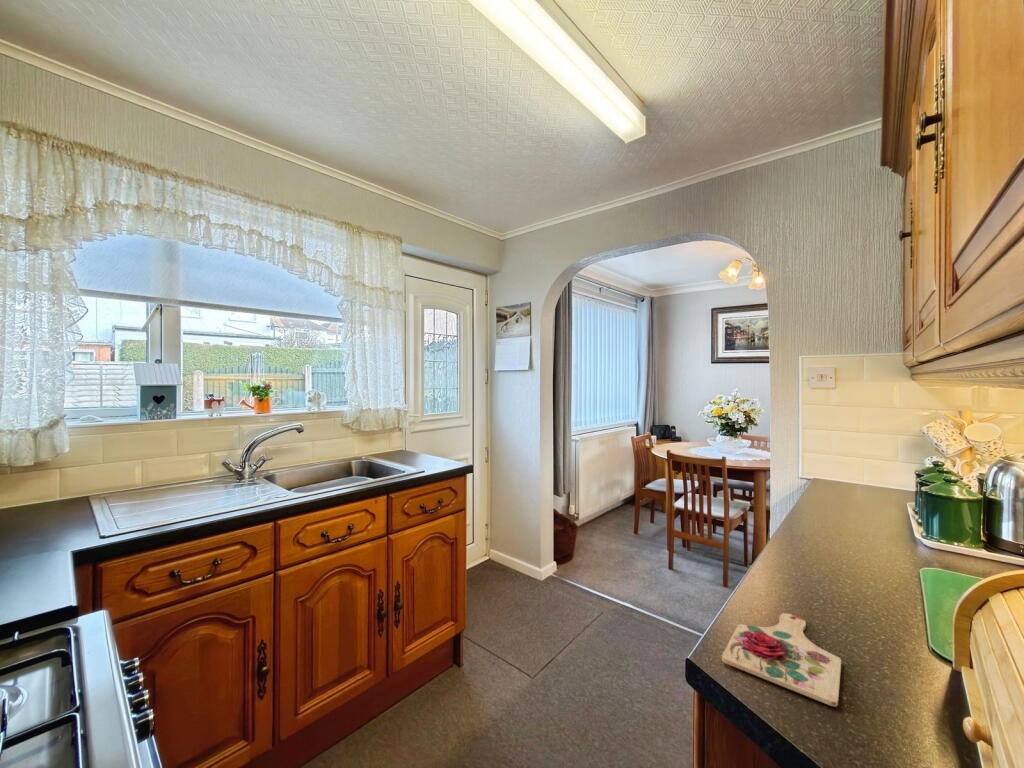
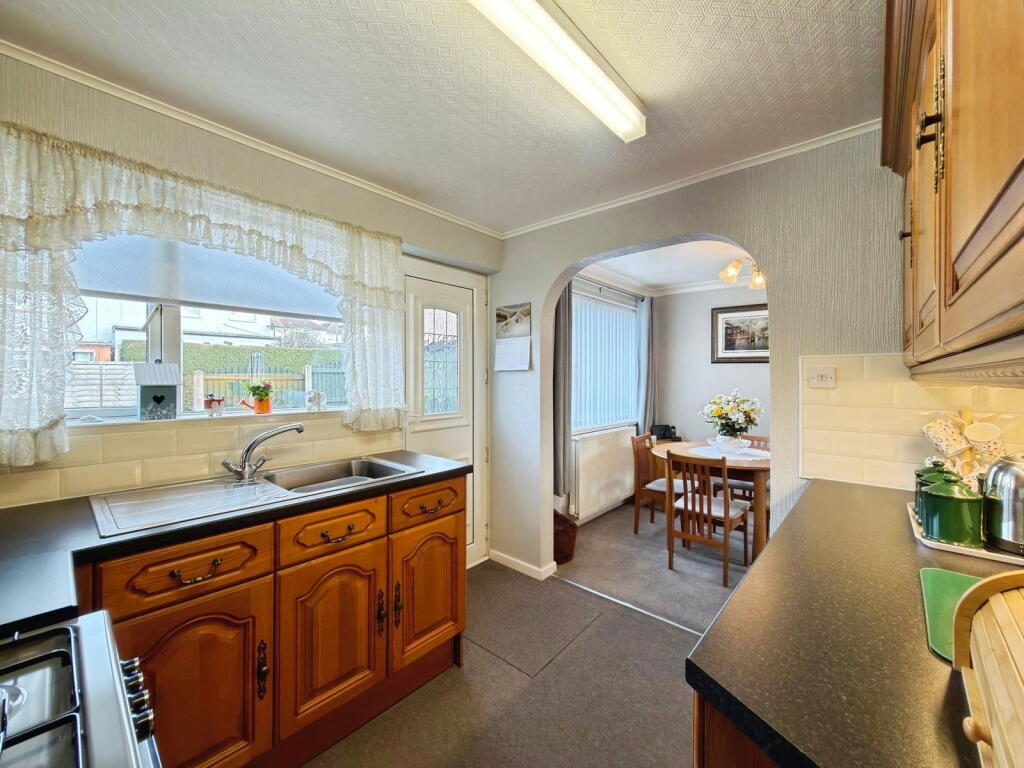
- cutting board (785, 639)
